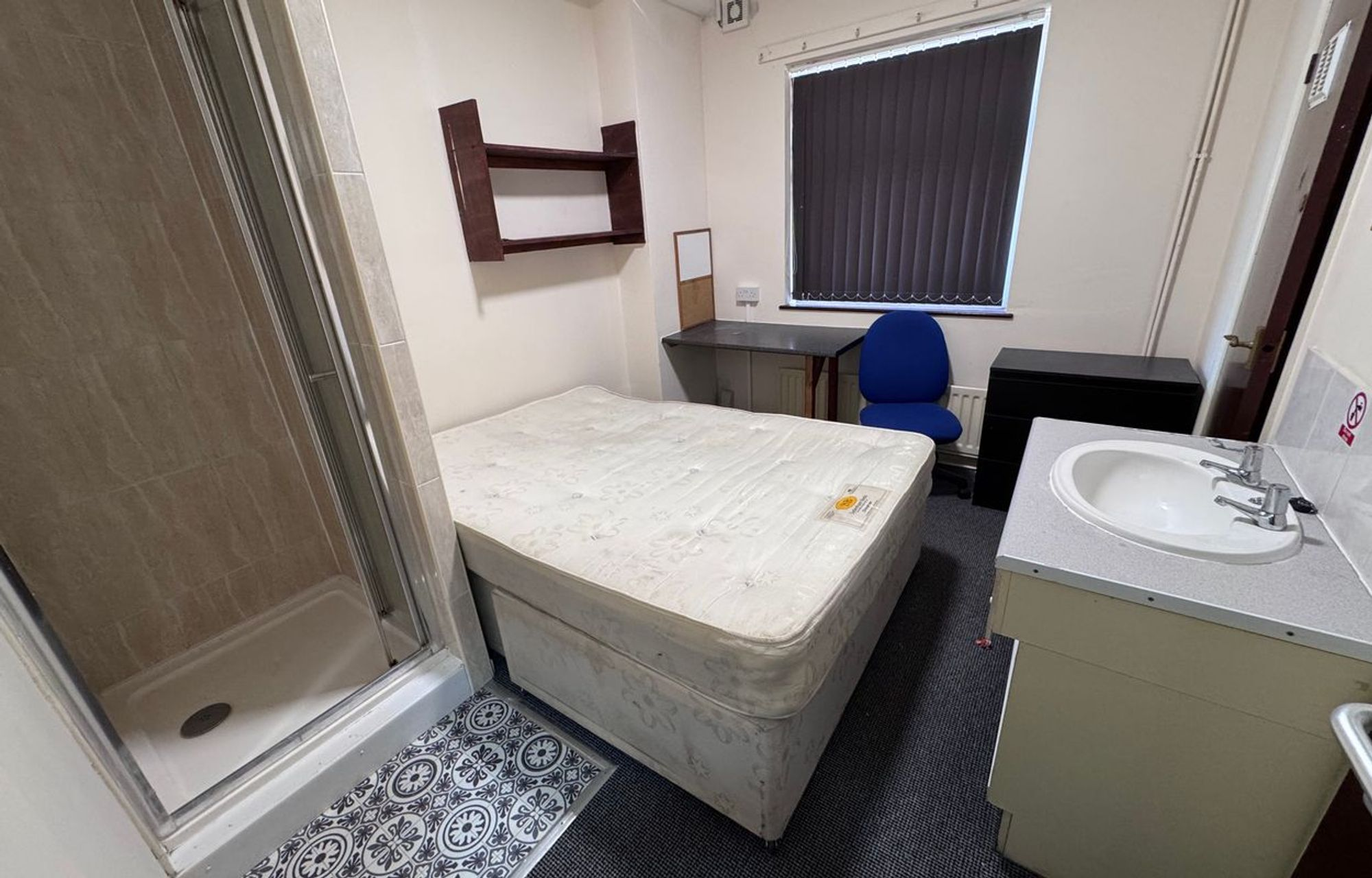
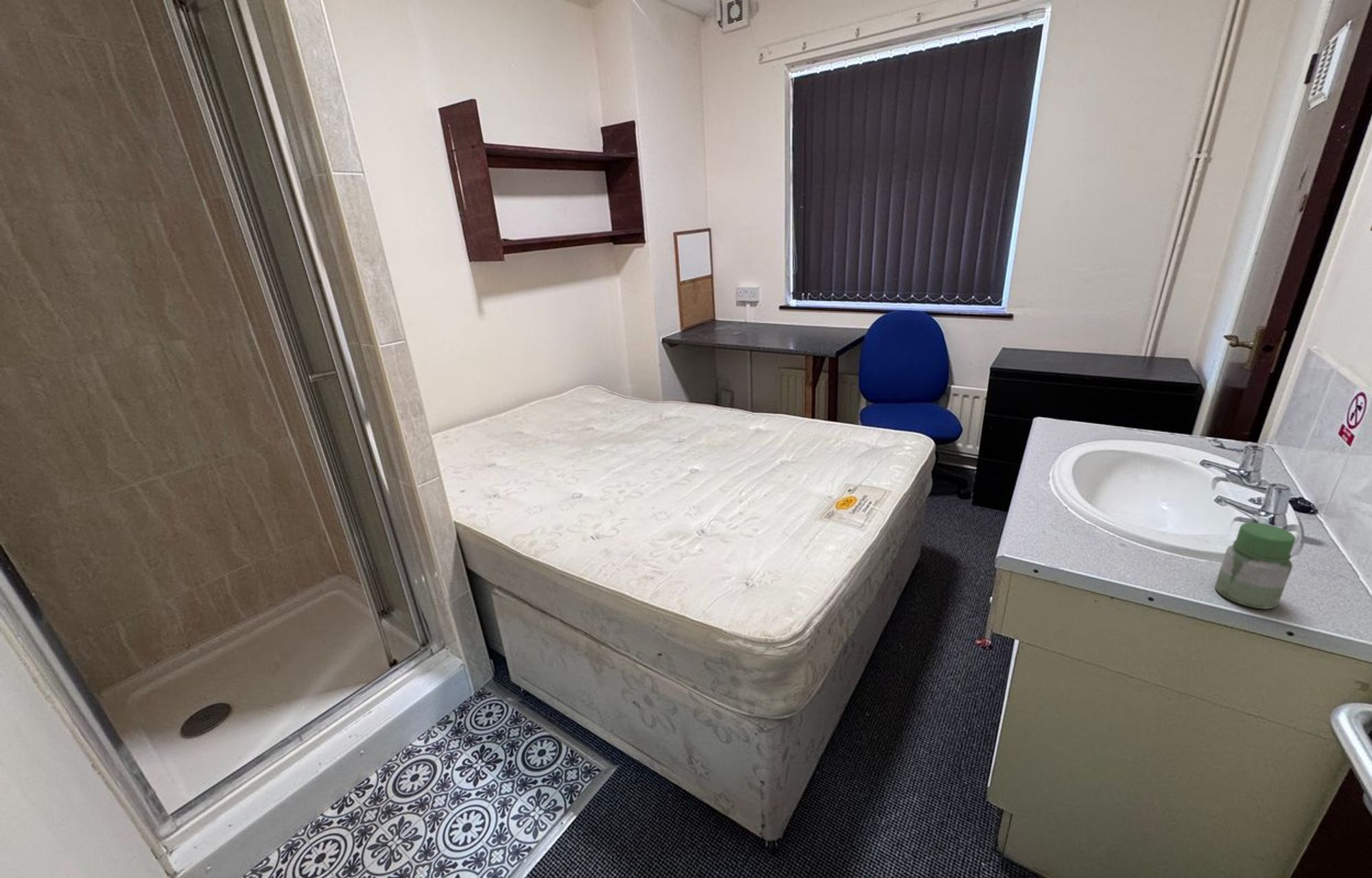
+ jar (1256, 564)
